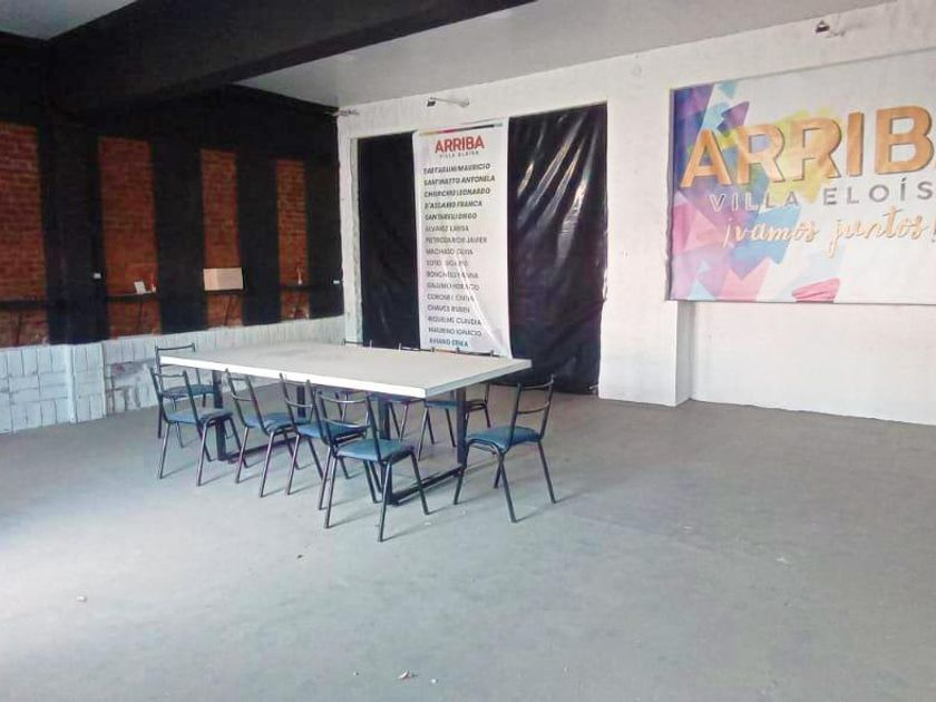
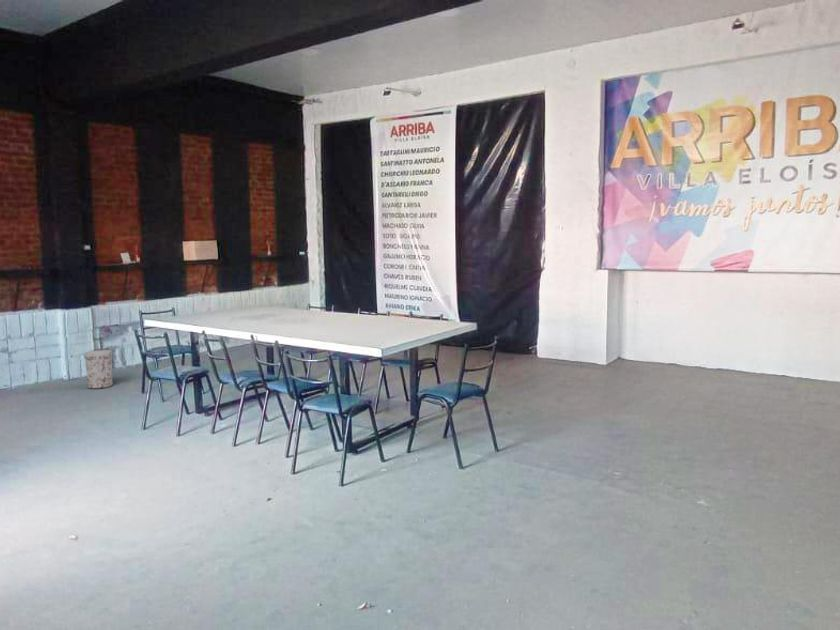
+ trash can (99, 367)
